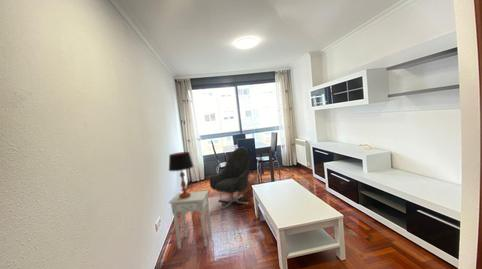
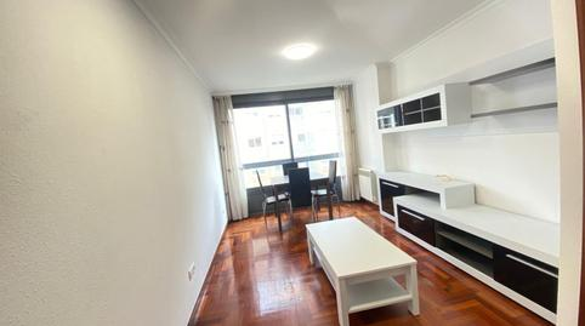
- table lamp (182, 175)
- armchair (231, 176)
- nightstand (185, 220)
